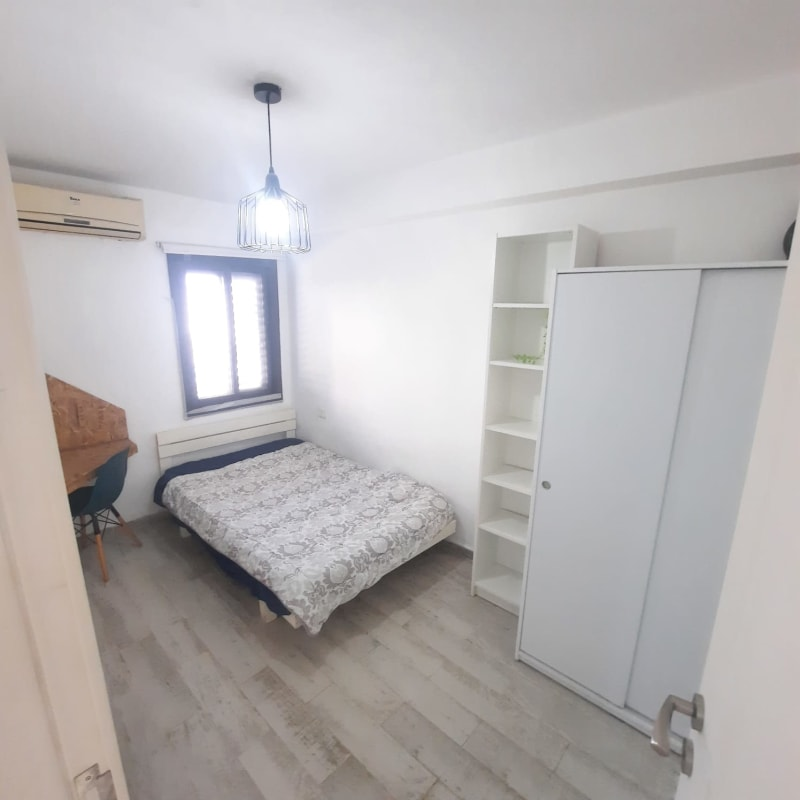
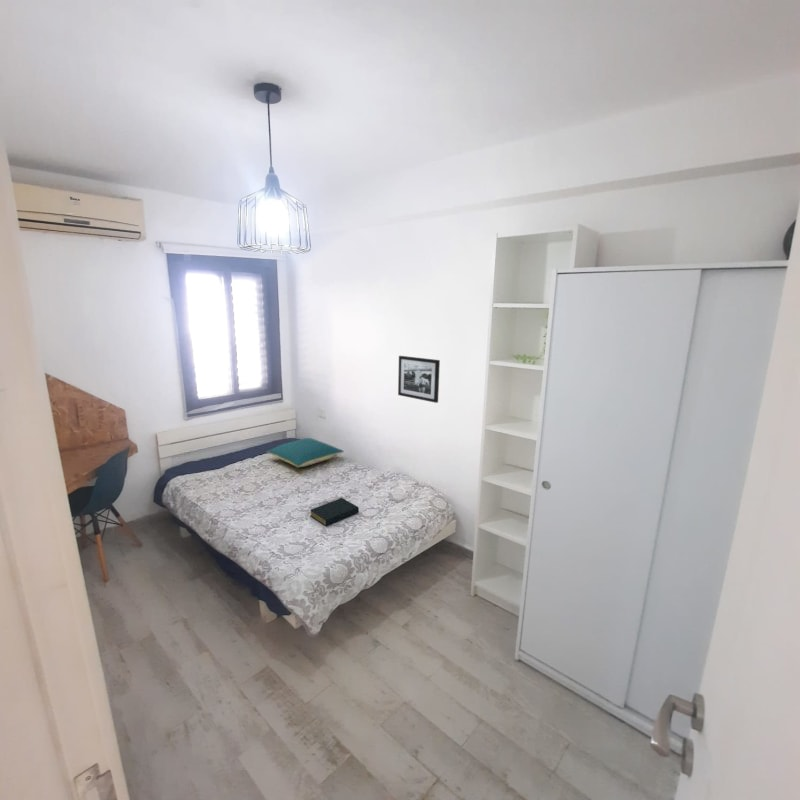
+ pillow (305, 451)
+ hardback book (334, 511)
+ picture frame (417, 378)
